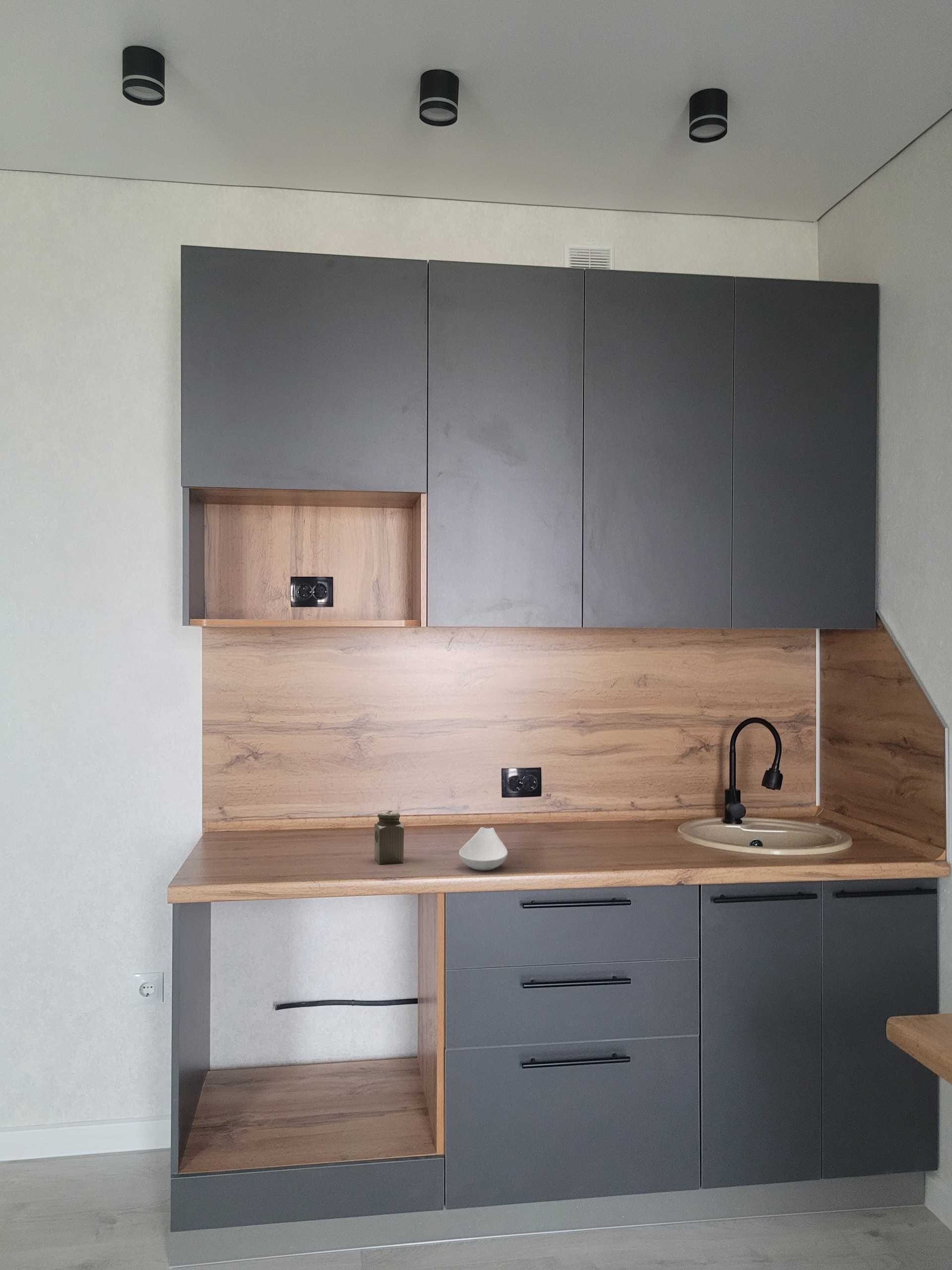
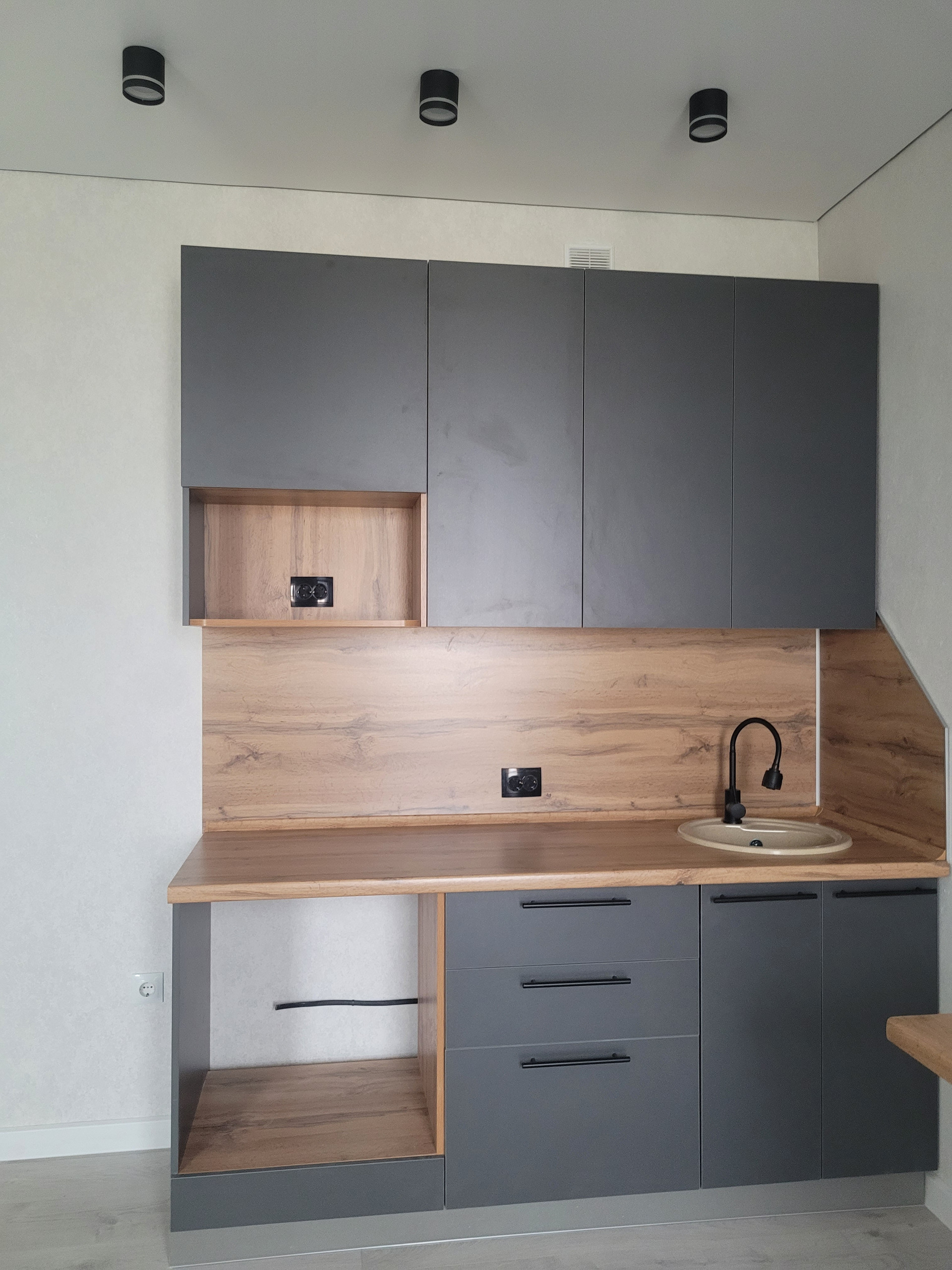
- salt shaker (389, 836)
- spoon rest (484, 847)
